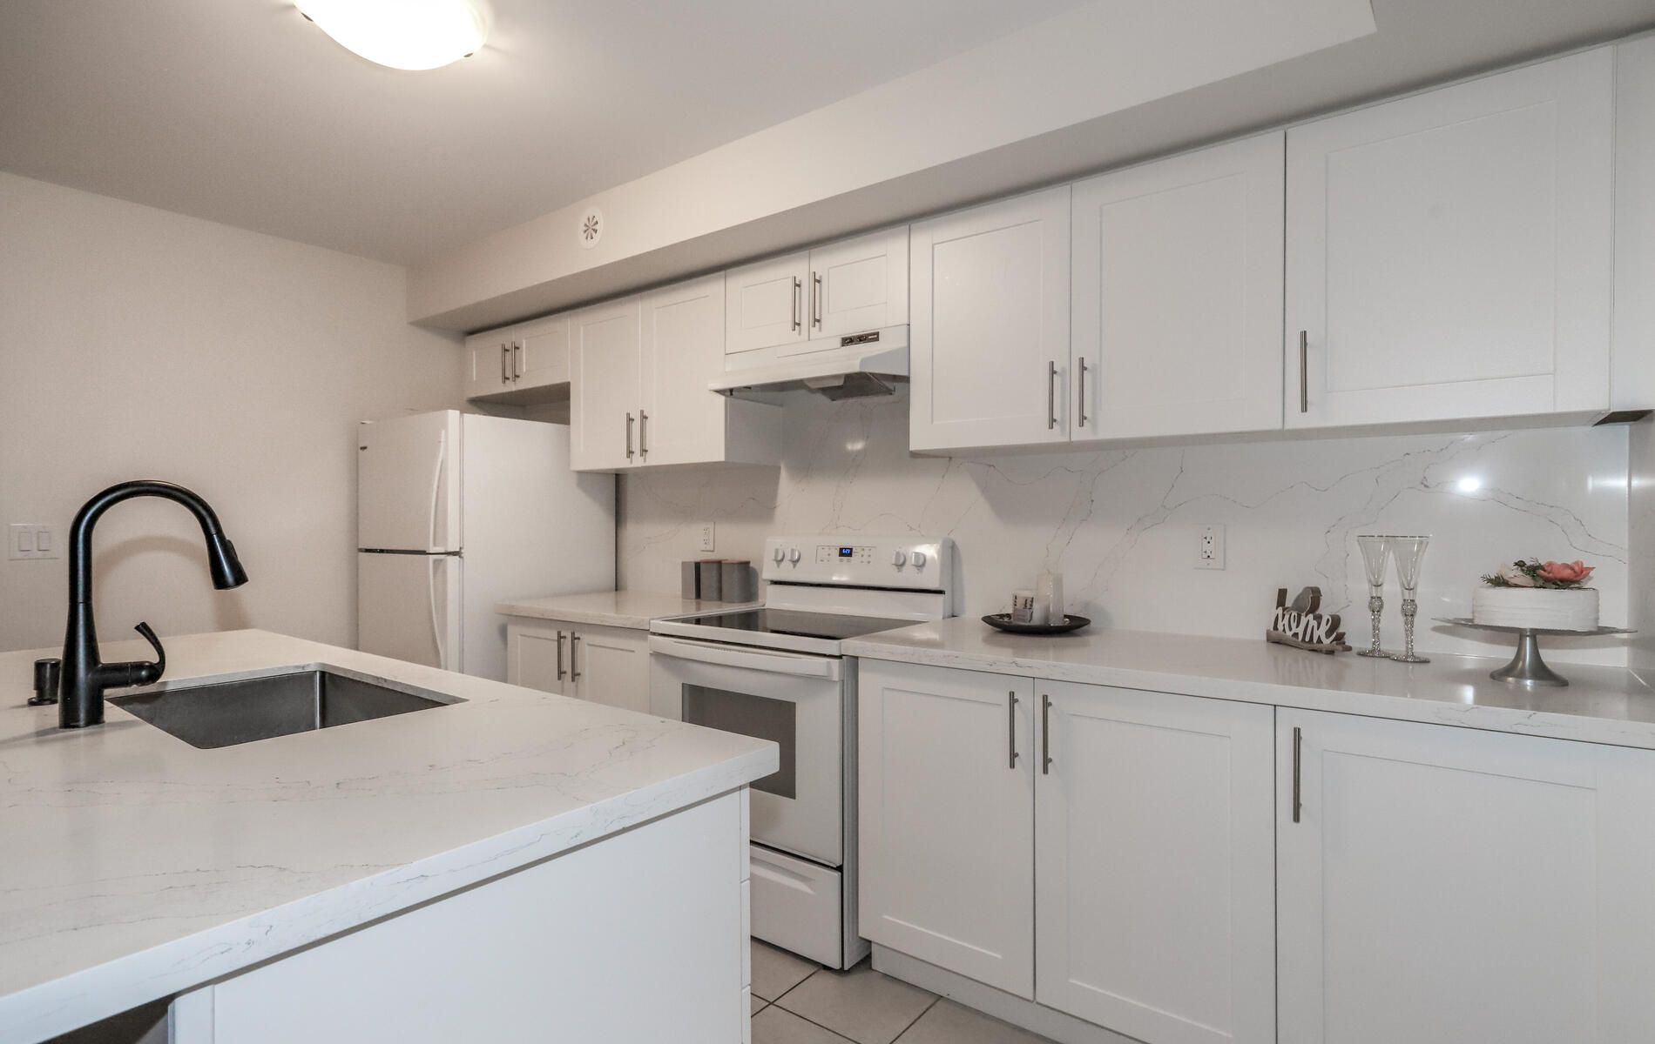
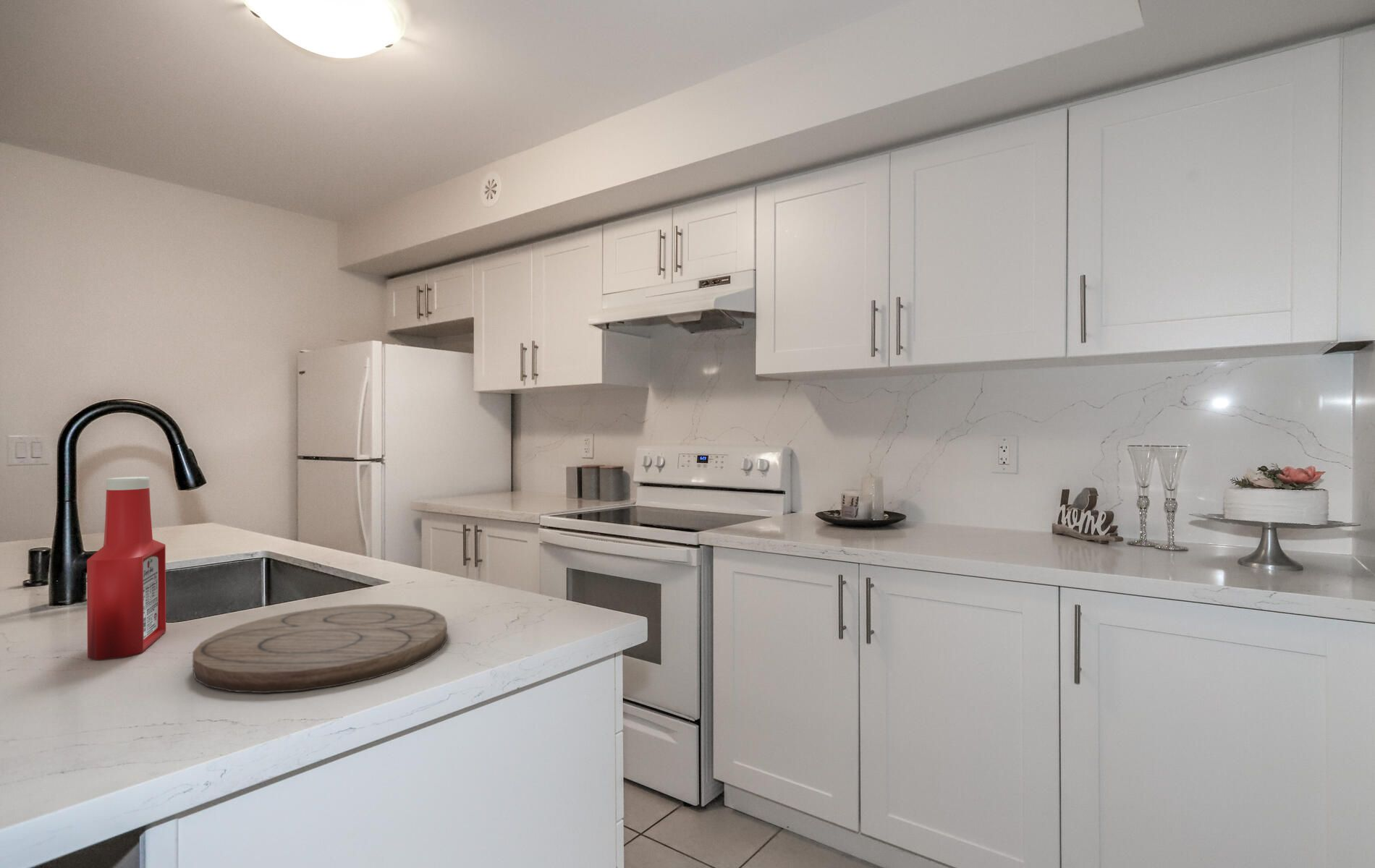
+ soap bottle (128, 561)
+ cutting board (329, 641)
